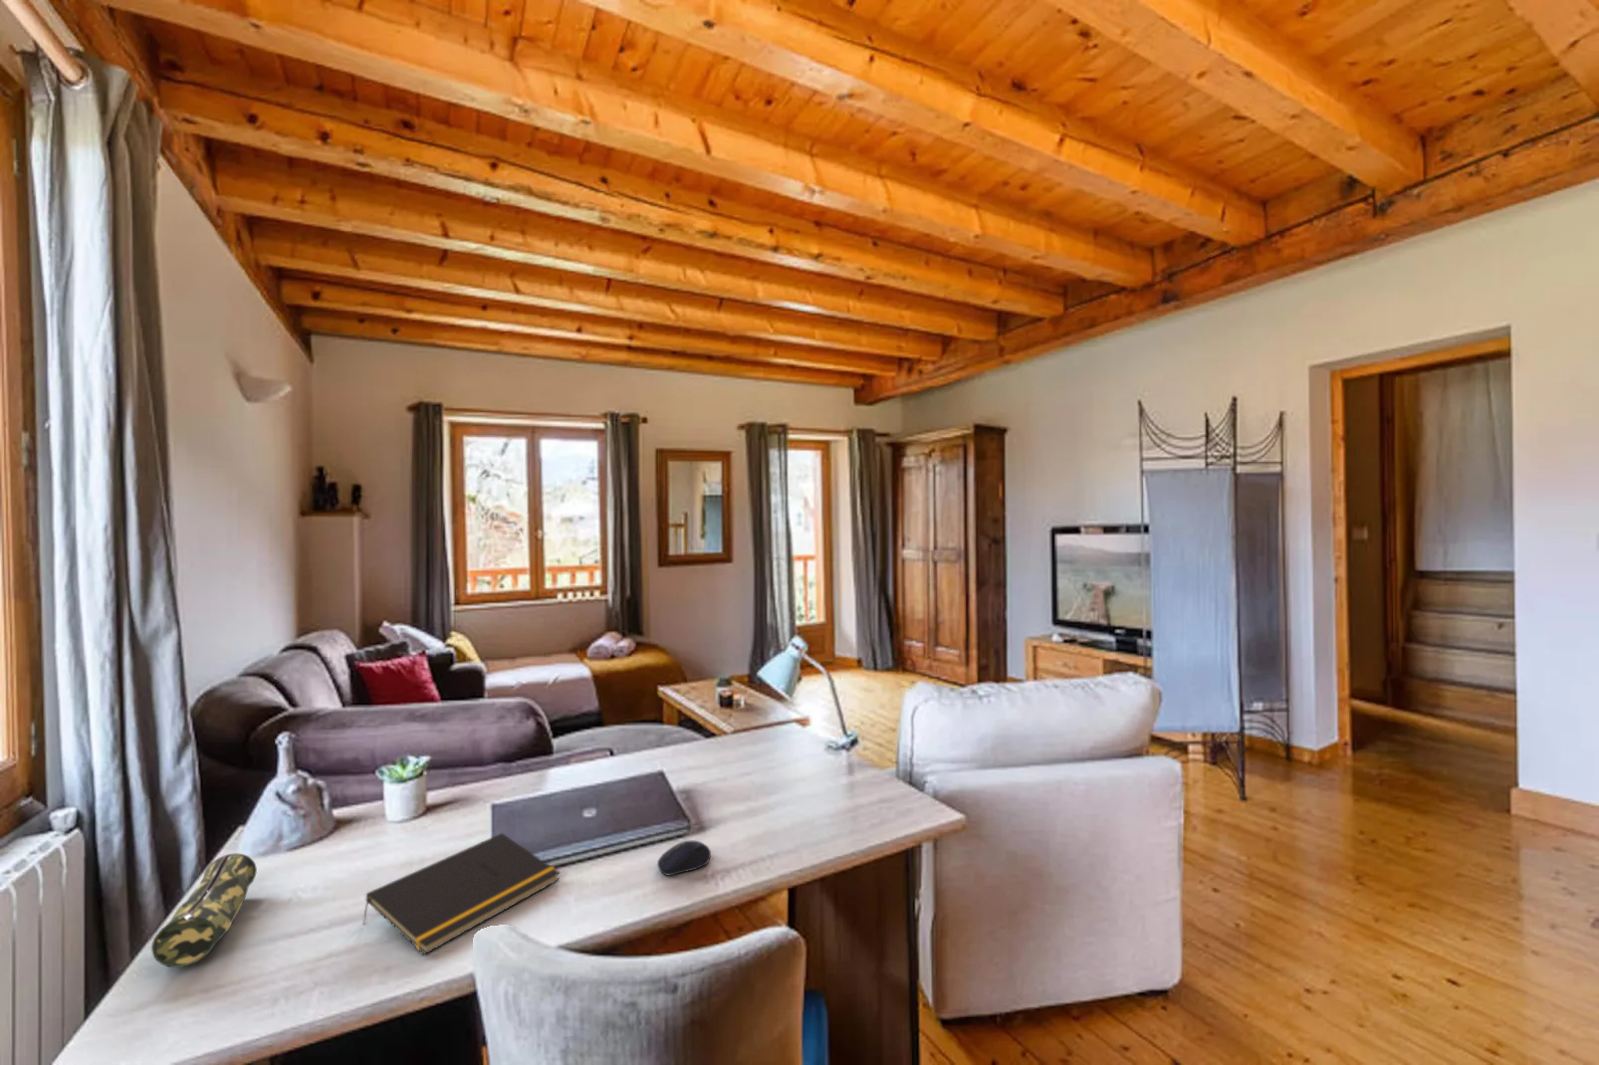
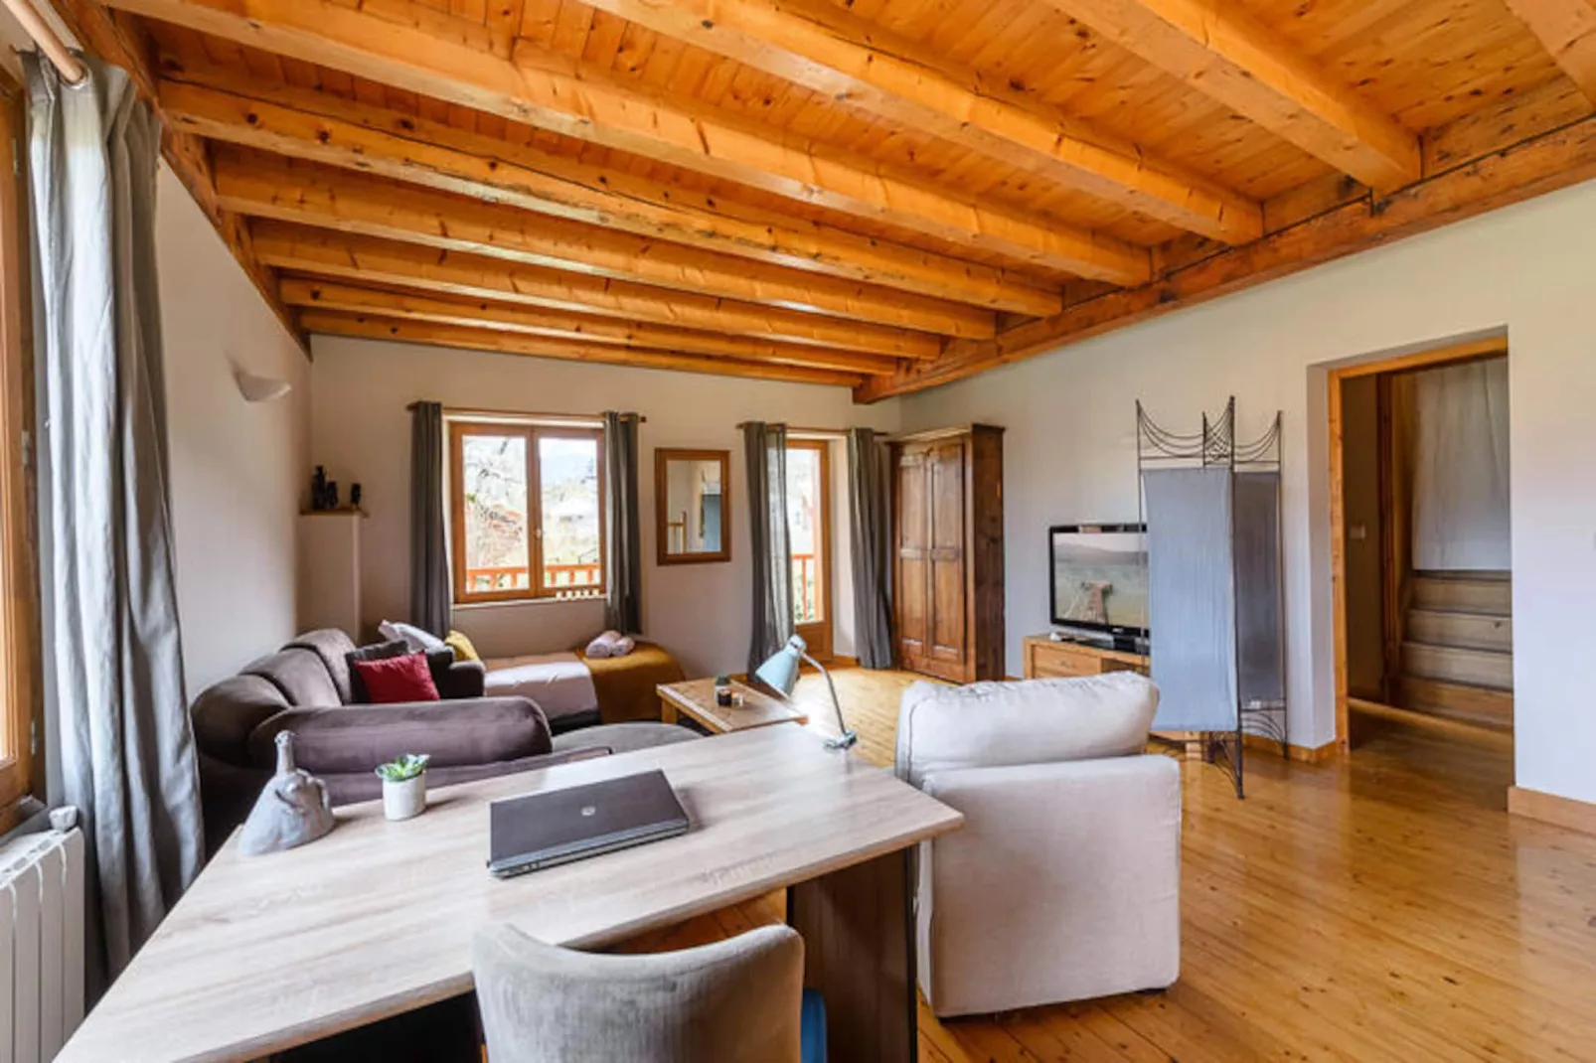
- notepad (468, 886)
- pencil case (208, 908)
- computer mouse (684, 853)
